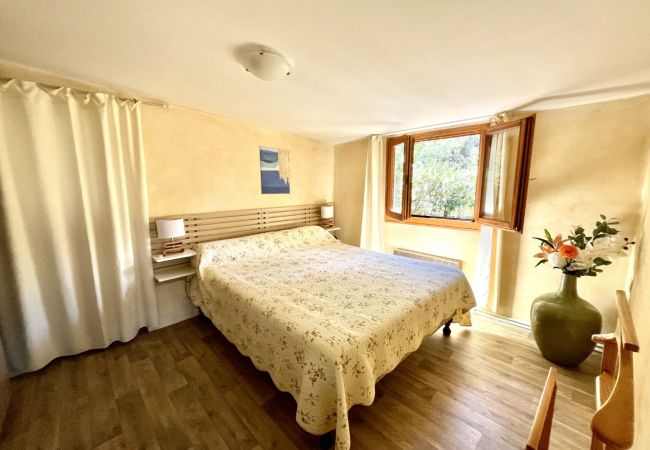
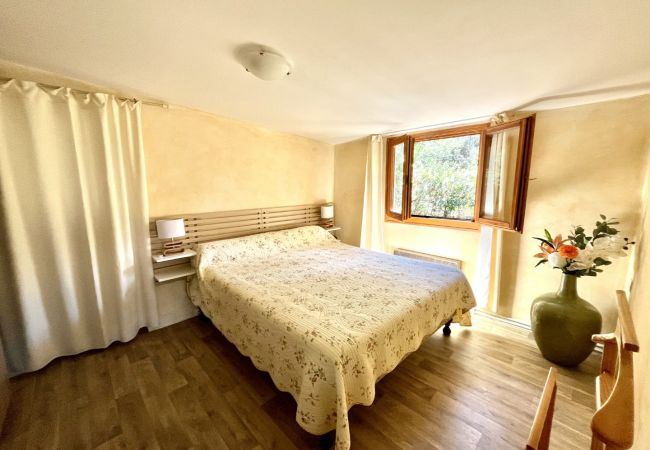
- wall art (275, 171)
